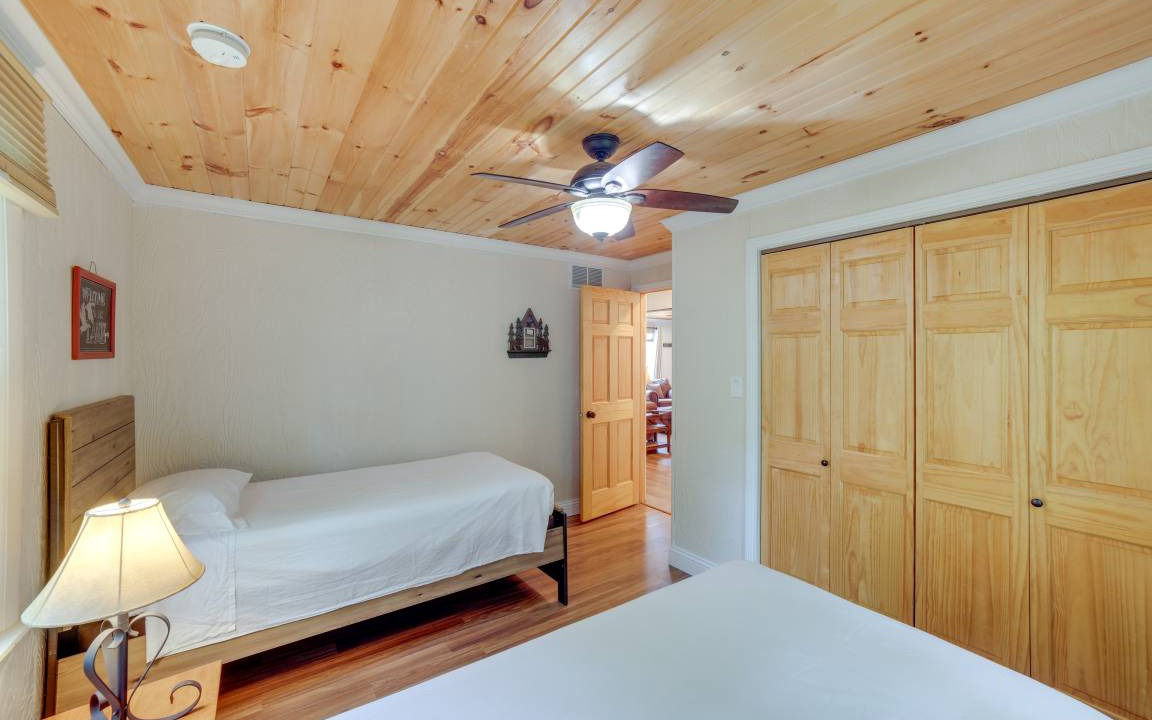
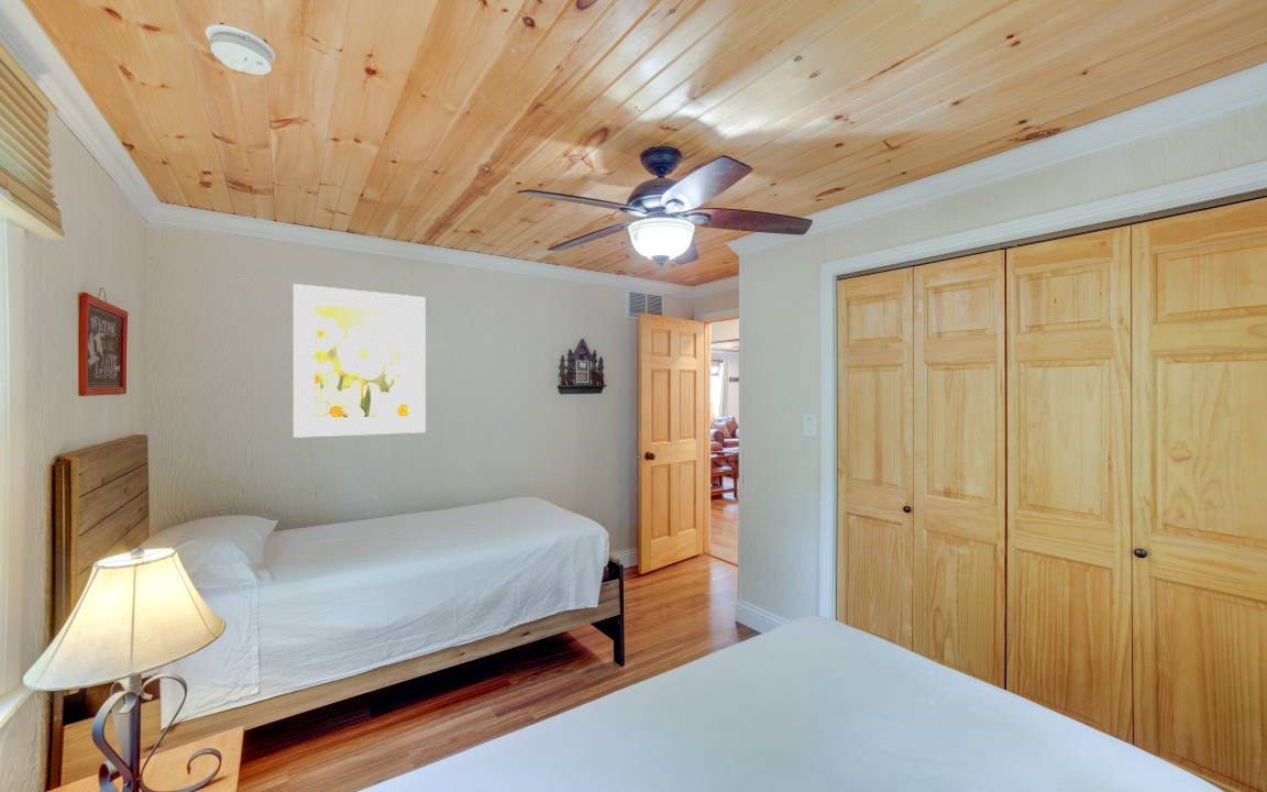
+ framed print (363, 362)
